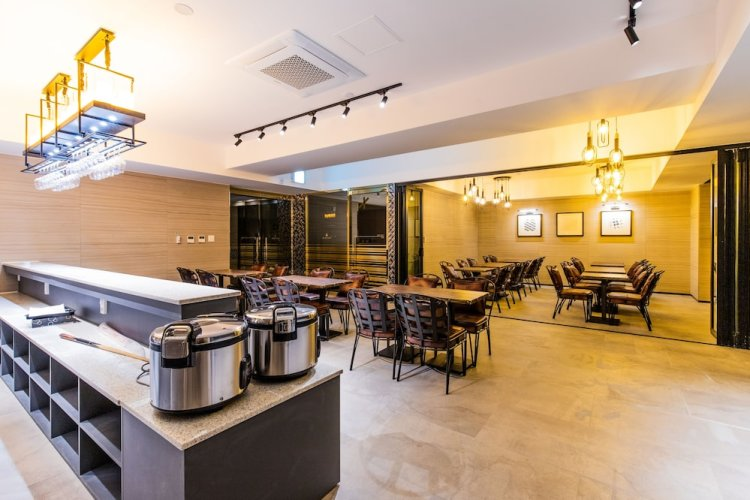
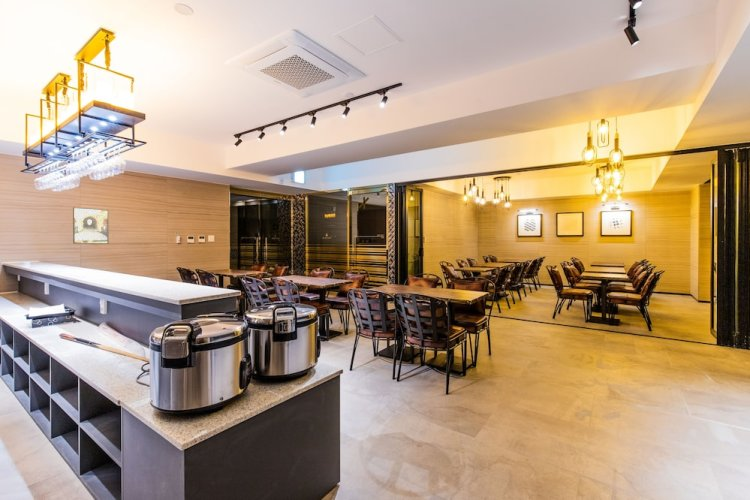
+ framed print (91, 226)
